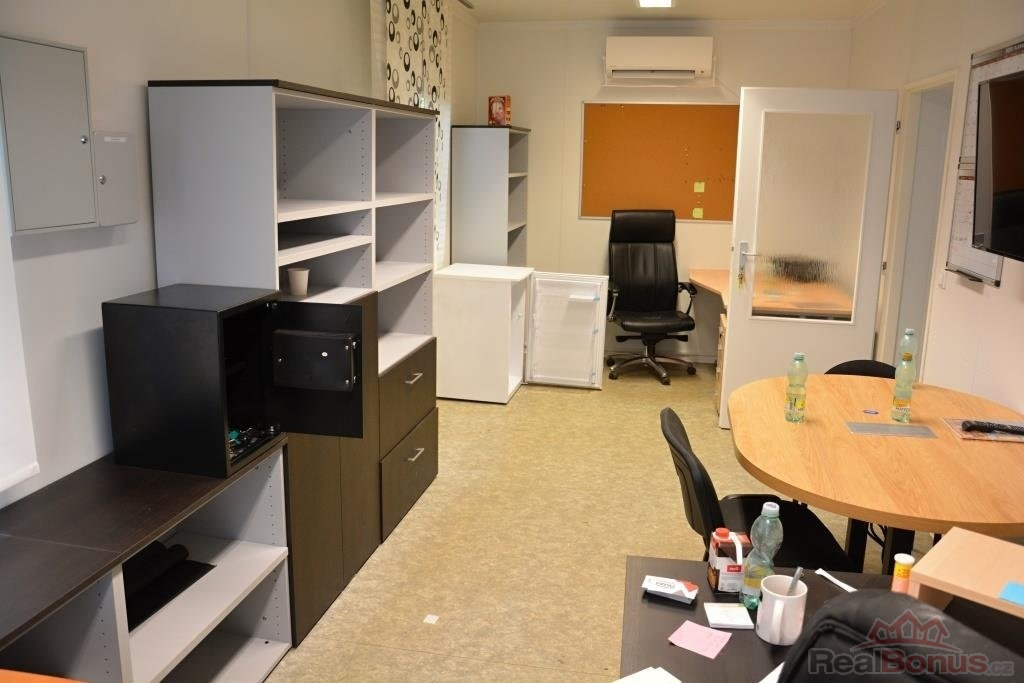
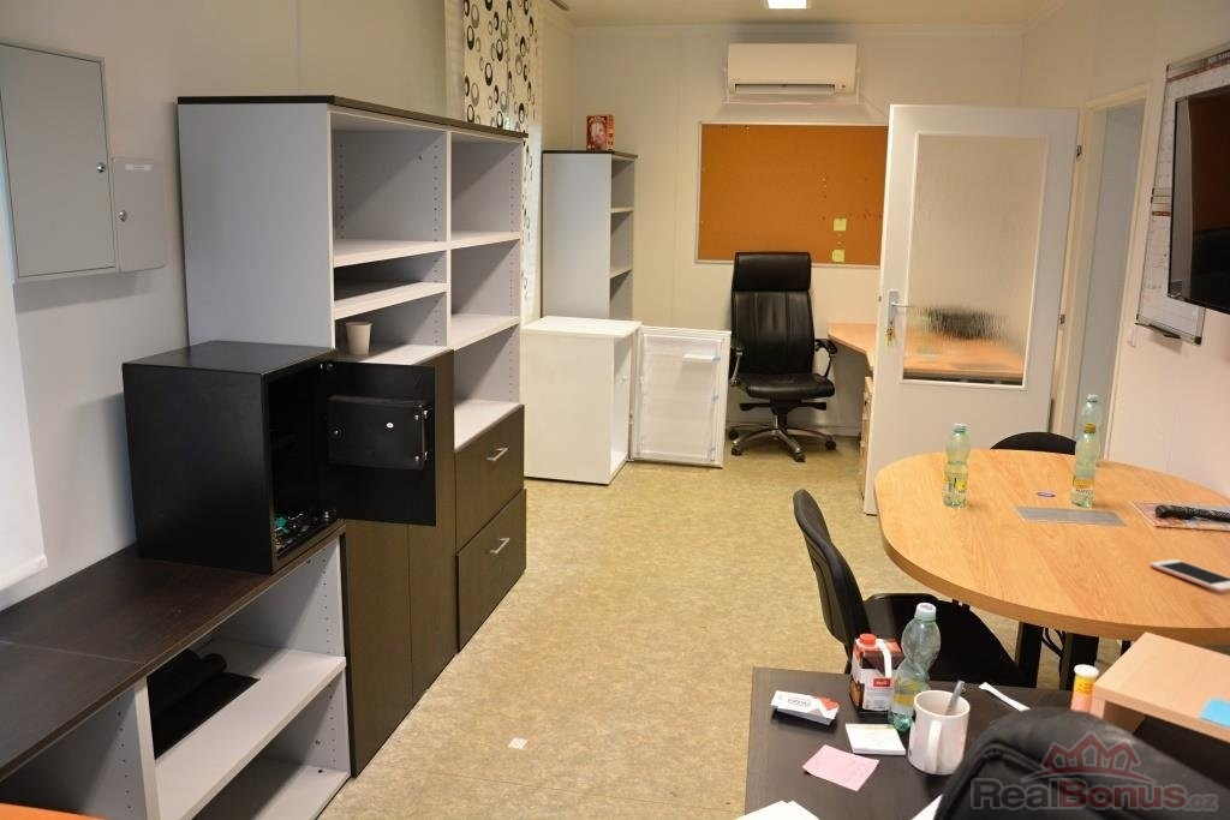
+ cell phone (1196, 575)
